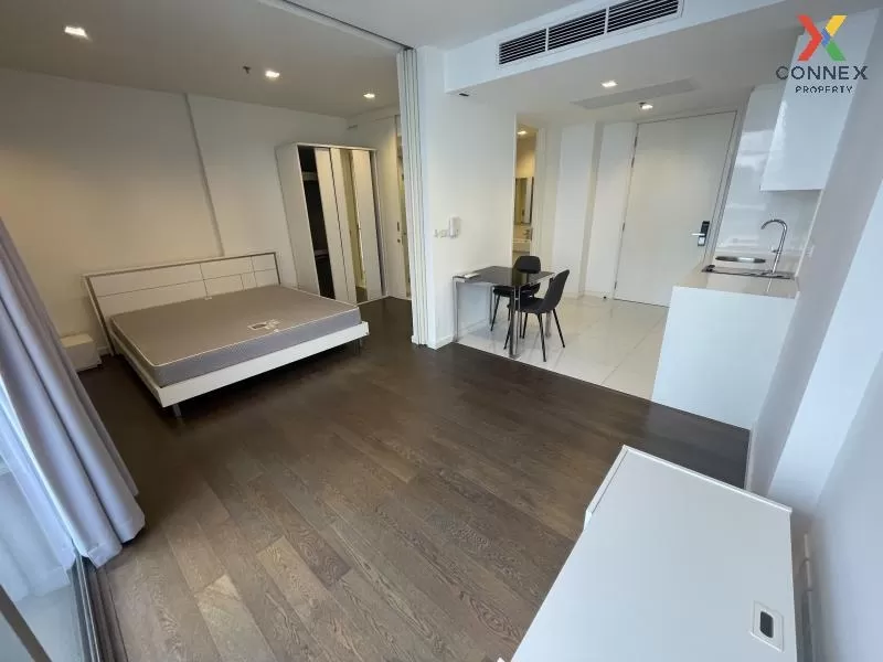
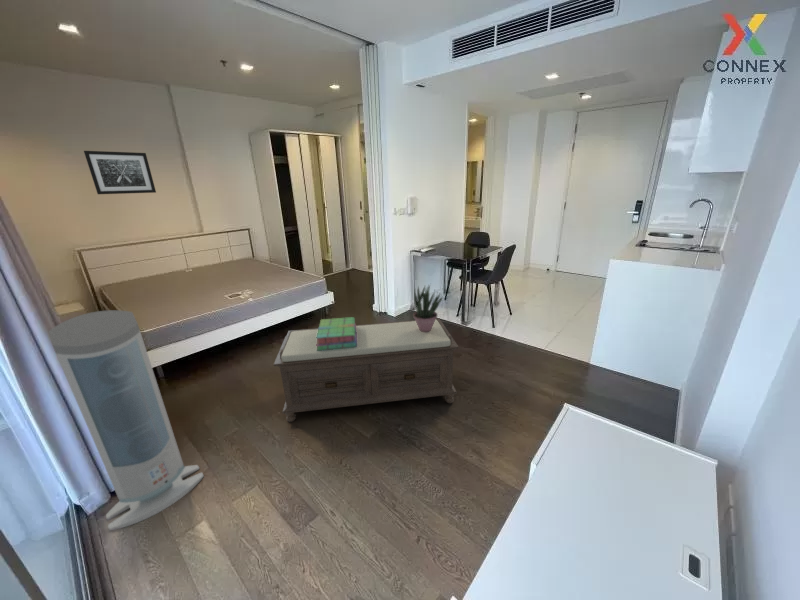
+ bench (369, 366)
+ wall art (122, 173)
+ air purifier (128, 415)
+ stack of books (337, 332)
+ potted plant (427, 307)
